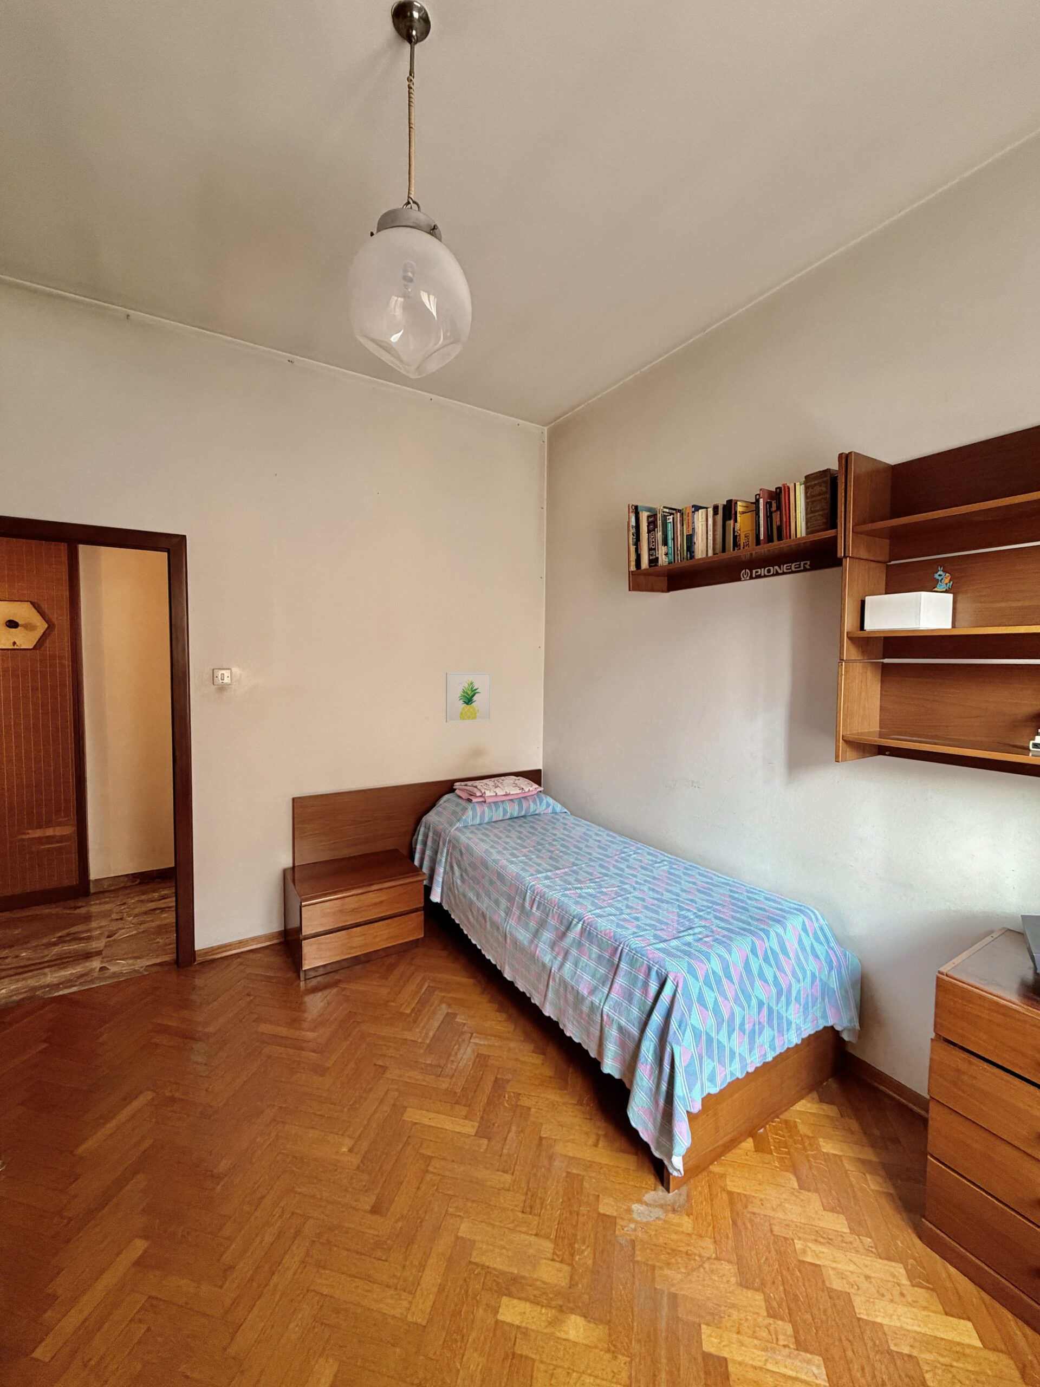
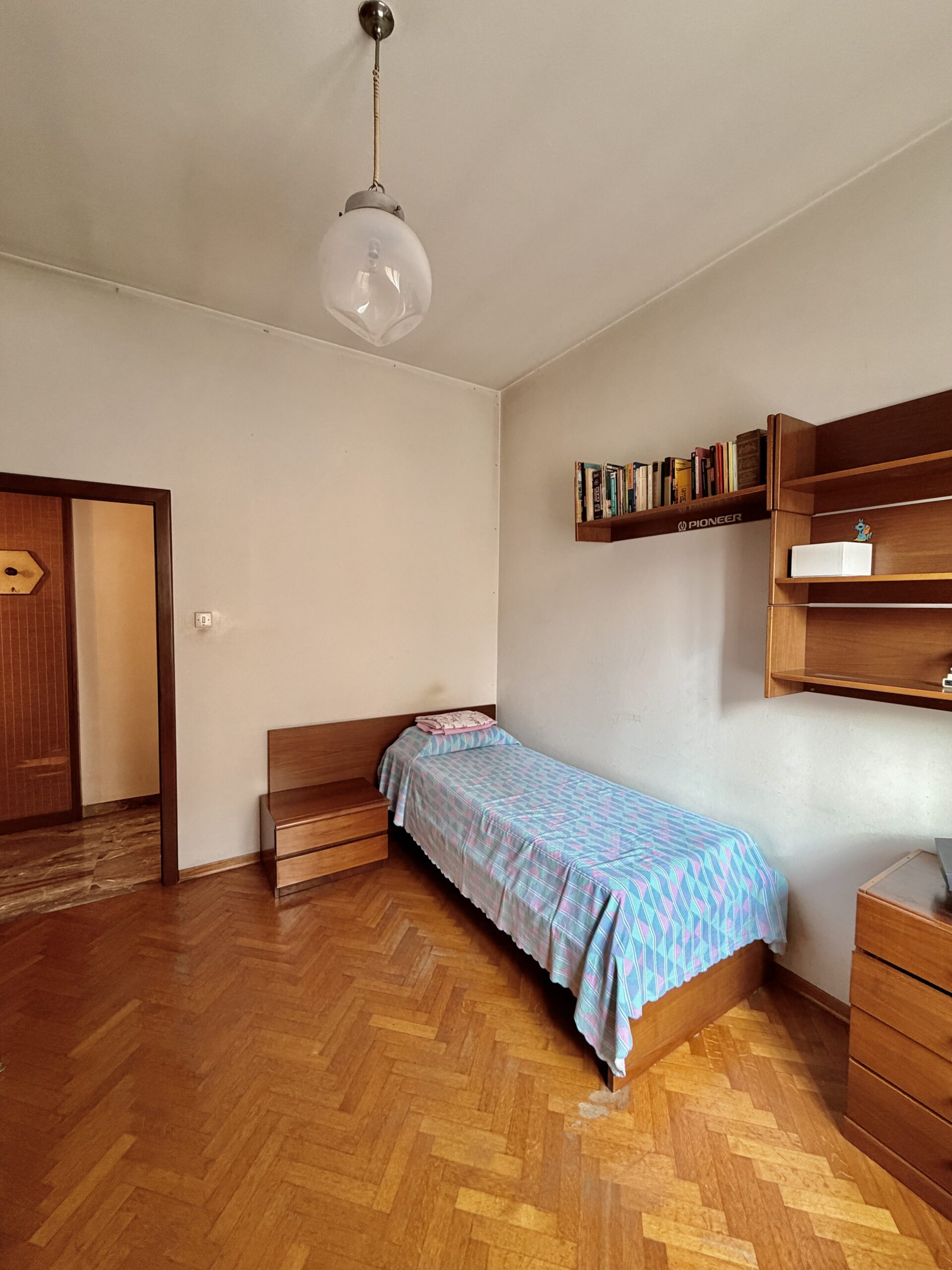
- wall art (469, 697)
